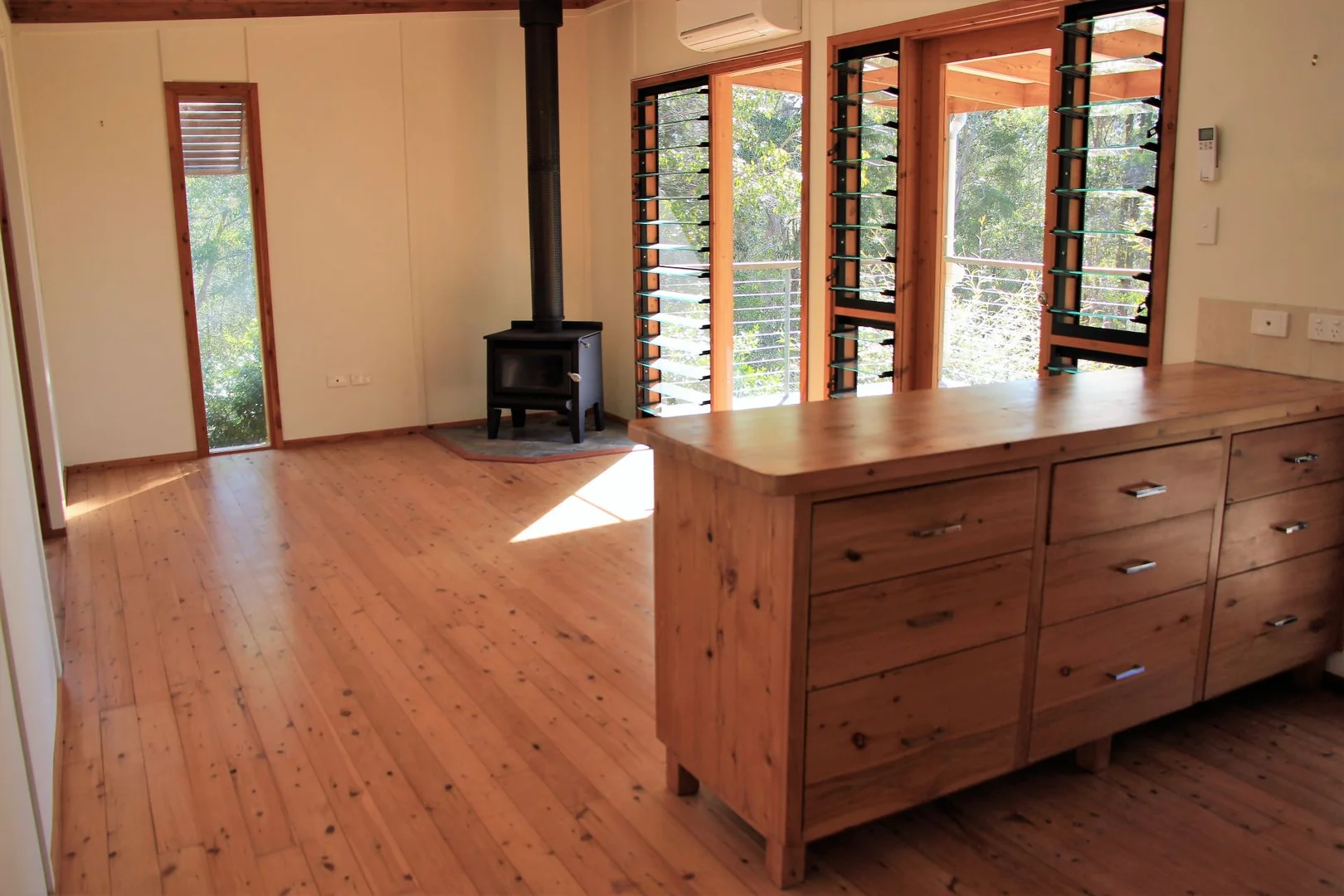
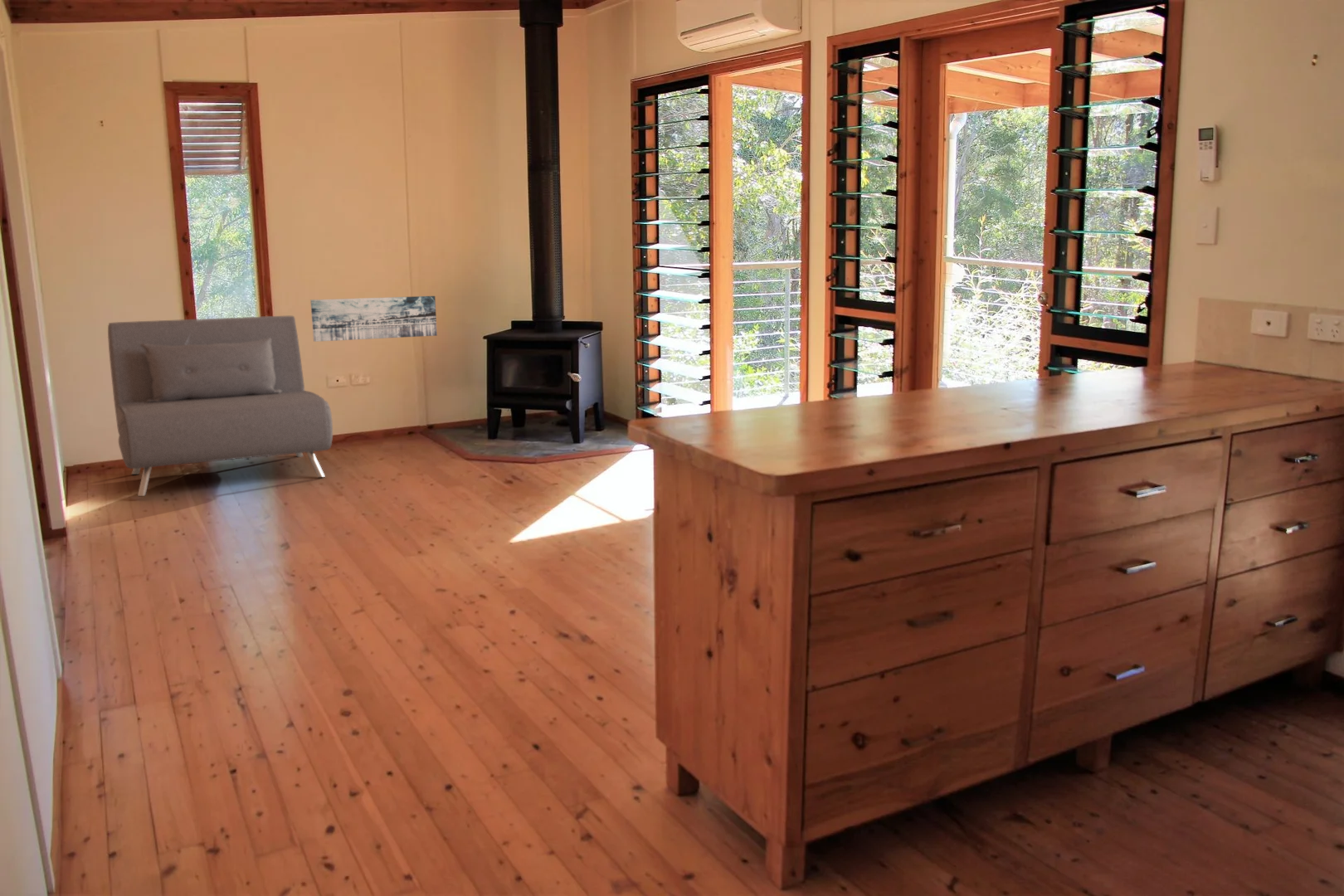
+ sofa (218, 398)
+ wall art (375, 318)
